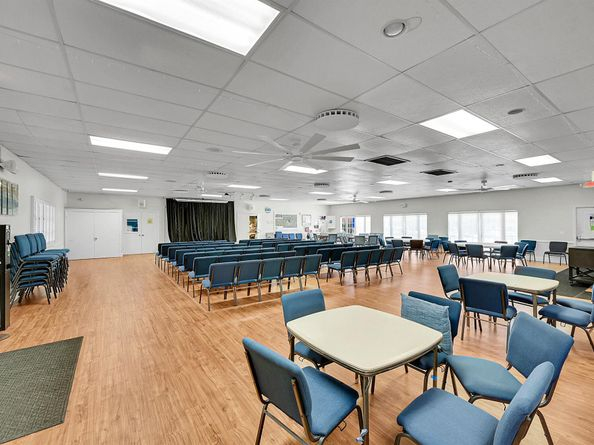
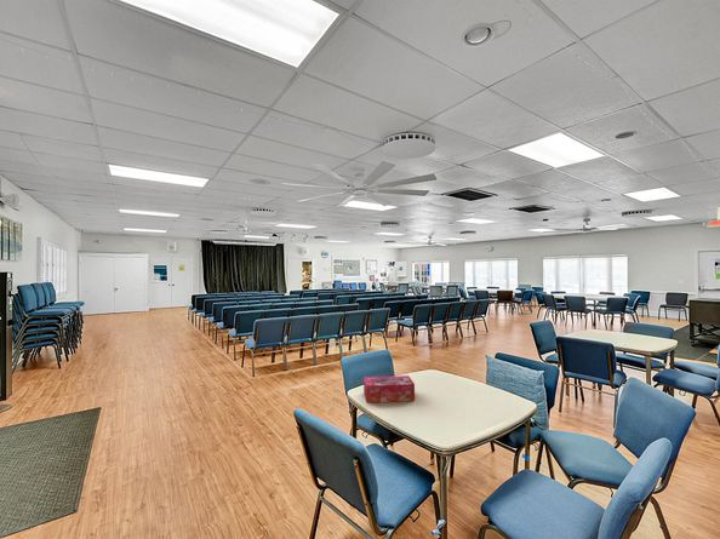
+ tissue box (388, 388)
